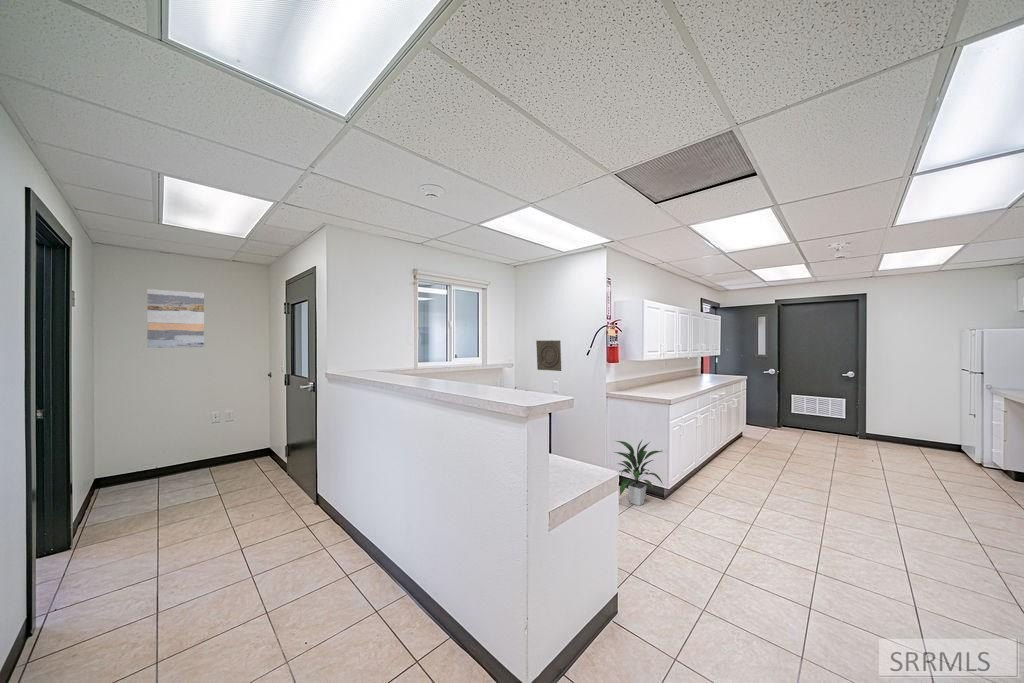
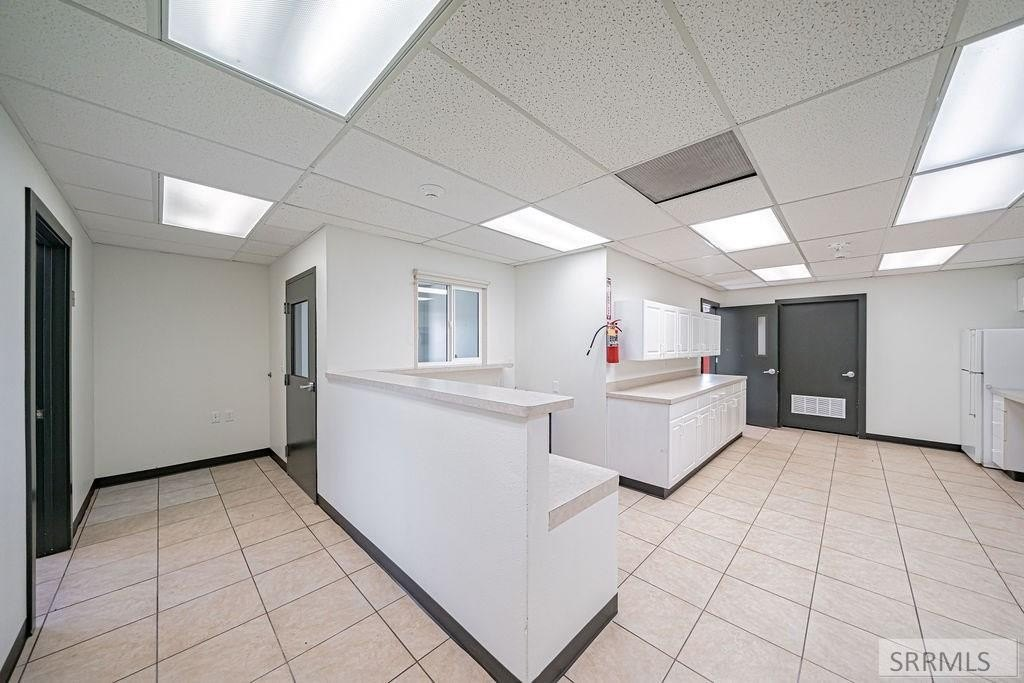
- wall art (176, 319)
- indoor plant (635, 470)
- relief panel (549, 358)
